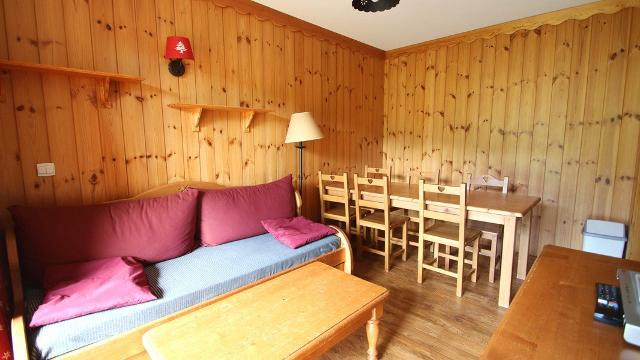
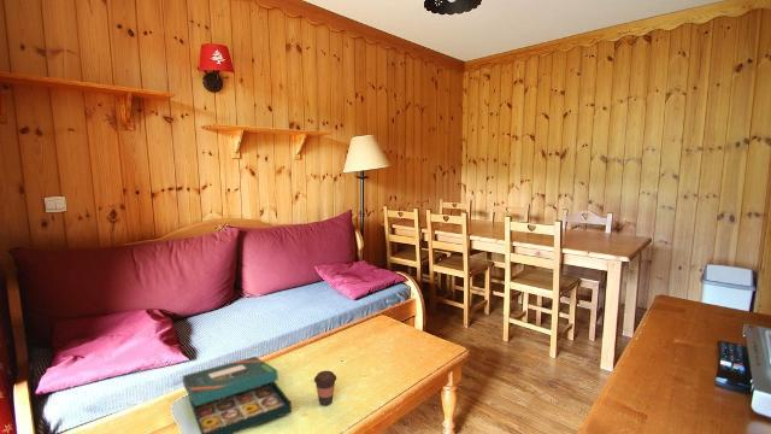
+ coffee cup (325, 388)
+ board game (234, 385)
